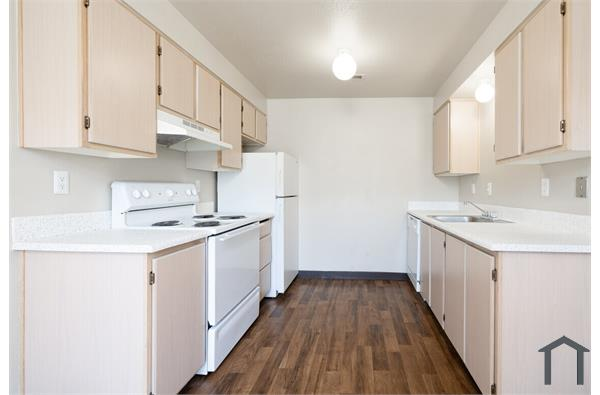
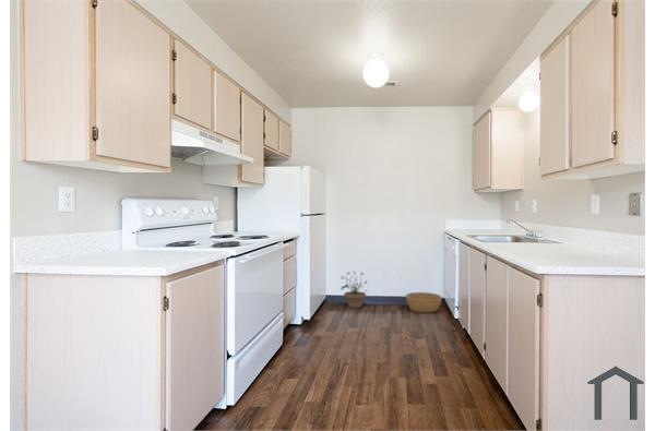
+ basket (424, 302)
+ potted plant (354, 288)
